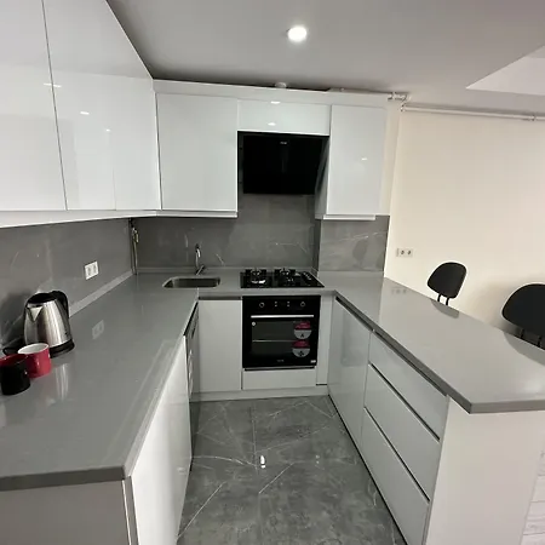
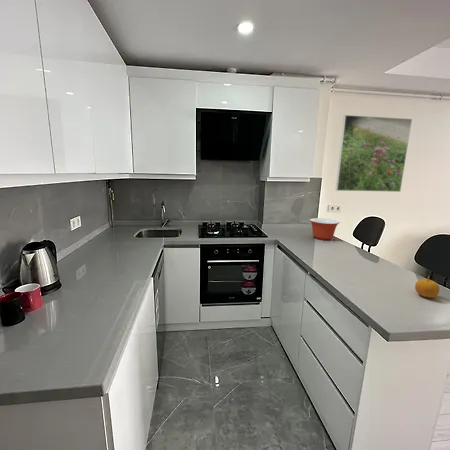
+ mixing bowl (323, 229)
+ fruit (427, 286)
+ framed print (373, 155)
